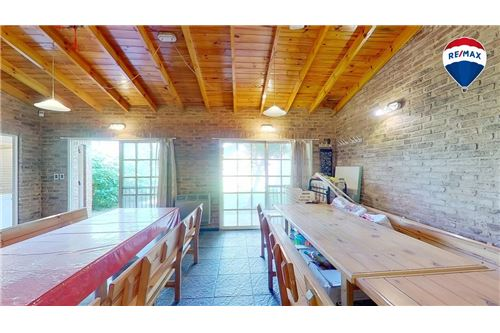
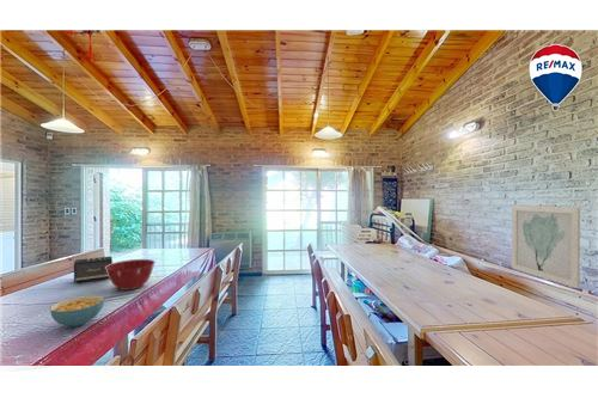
+ cereal bowl (78, 313)
+ speaker (93, 268)
+ mixing bowl (130, 275)
+ wall art (541, 241)
